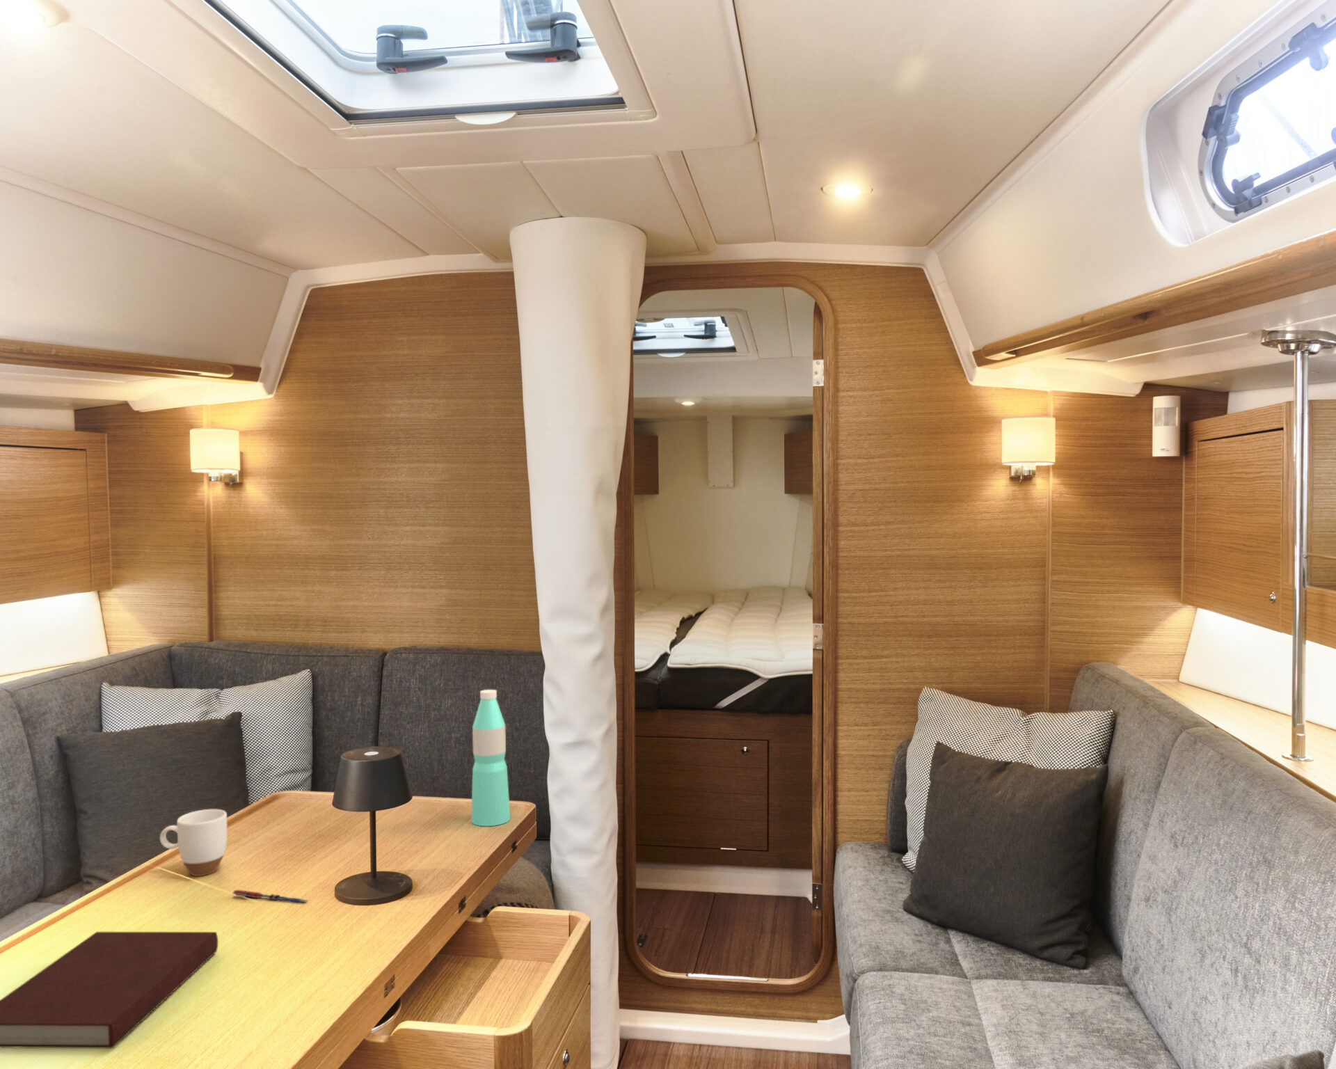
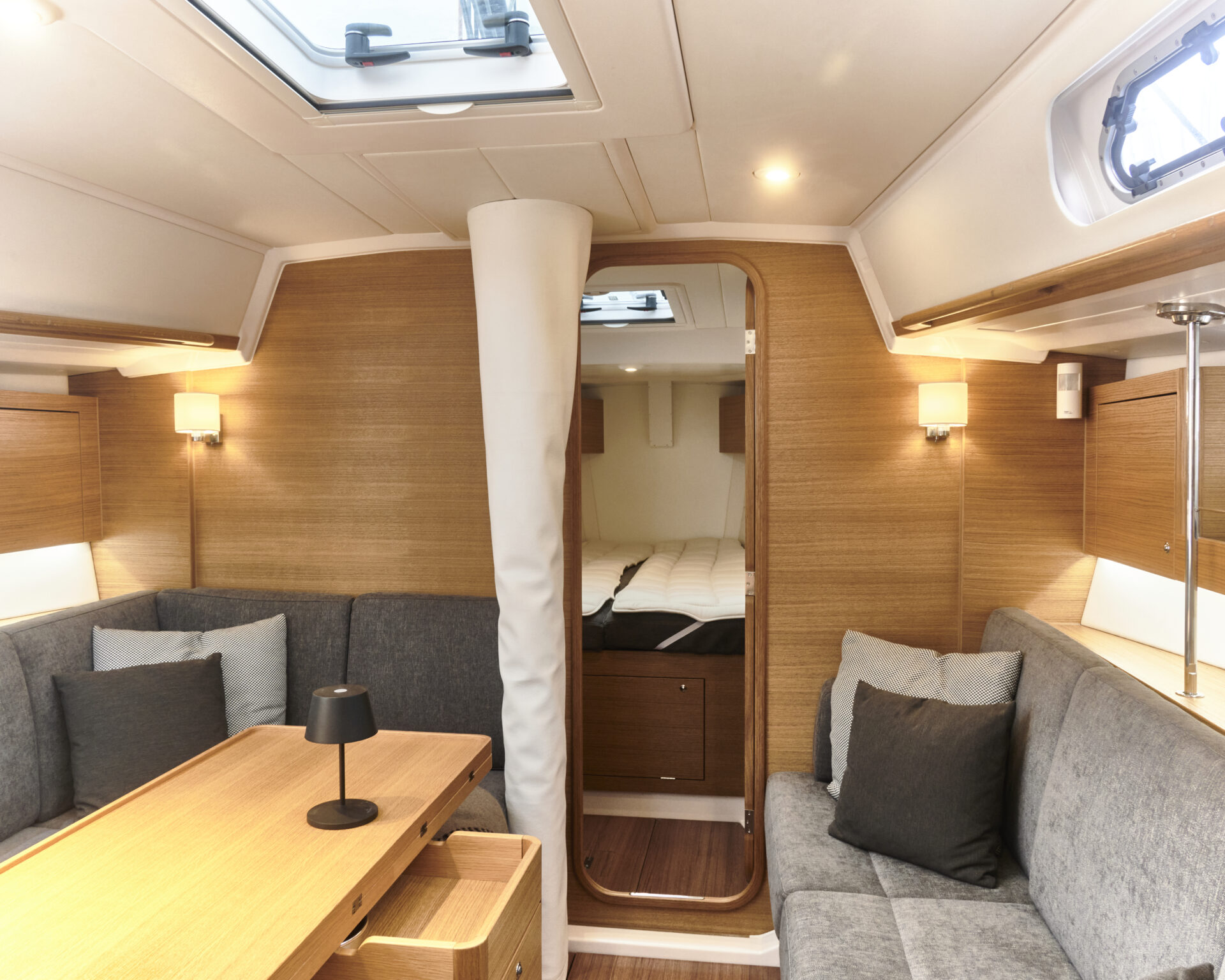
- water bottle (490, 755)
- mug (193, 844)
- pen (270, 896)
- notebook (104, 984)
